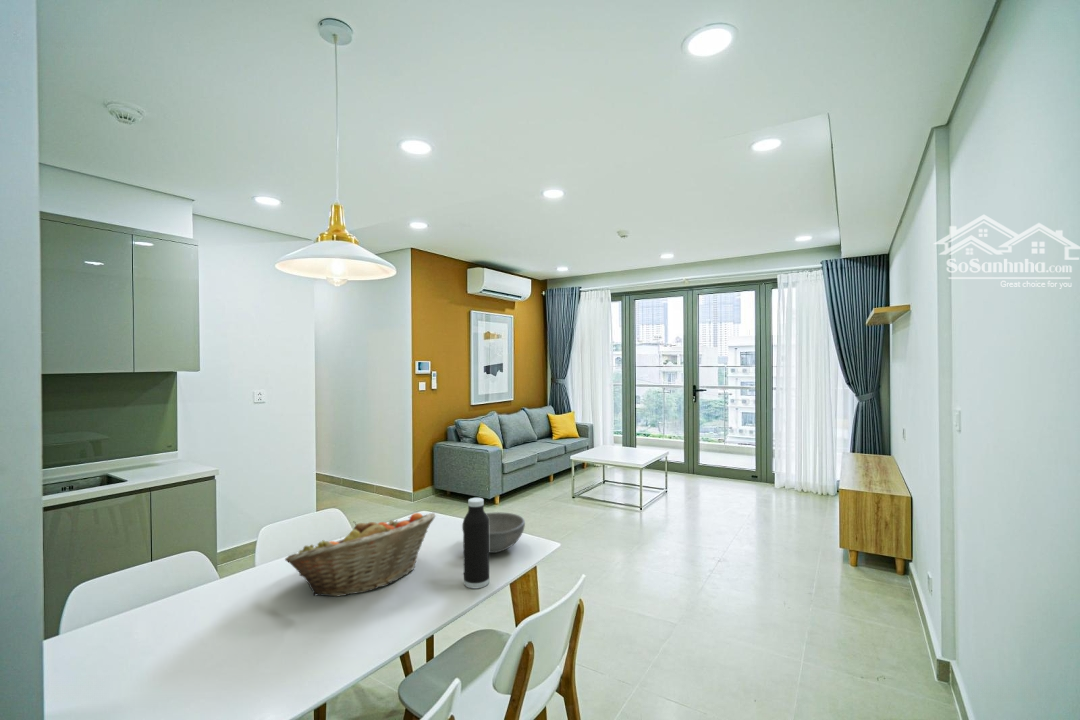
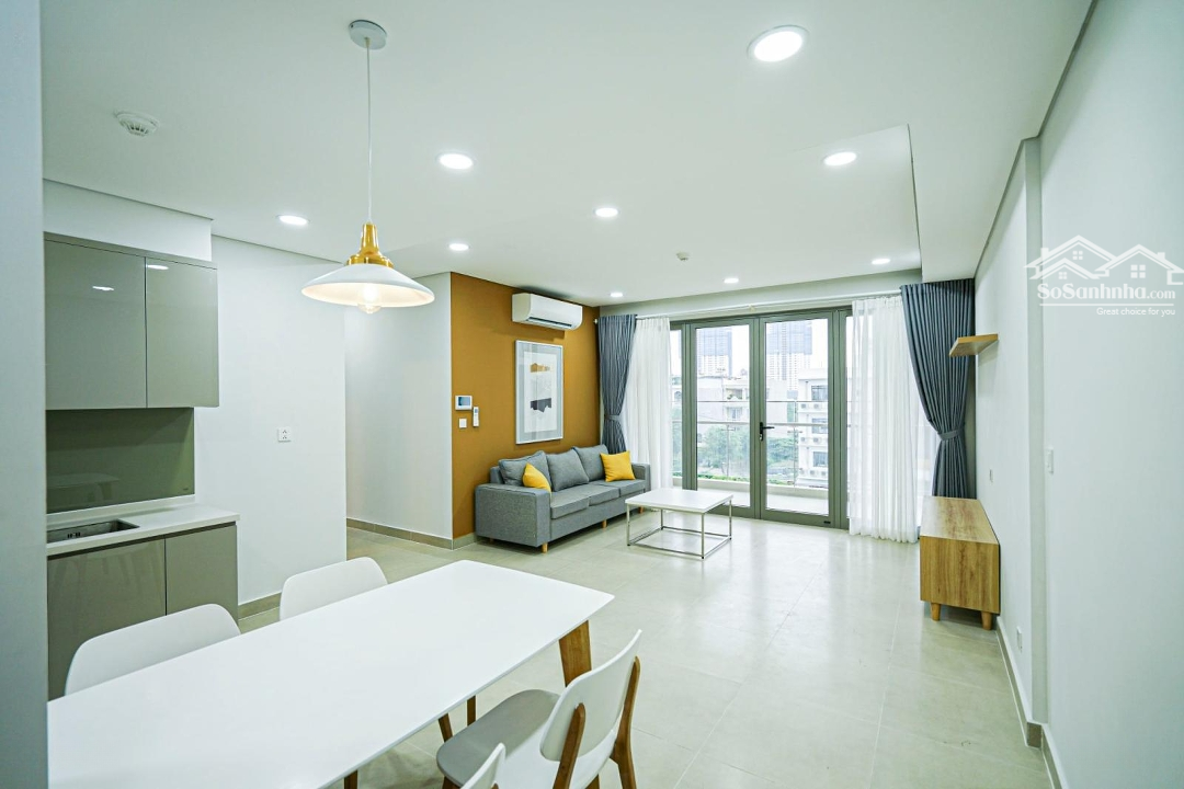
- bowl (493, 534)
- fruit basket (366, 547)
- water bottle (476, 541)
